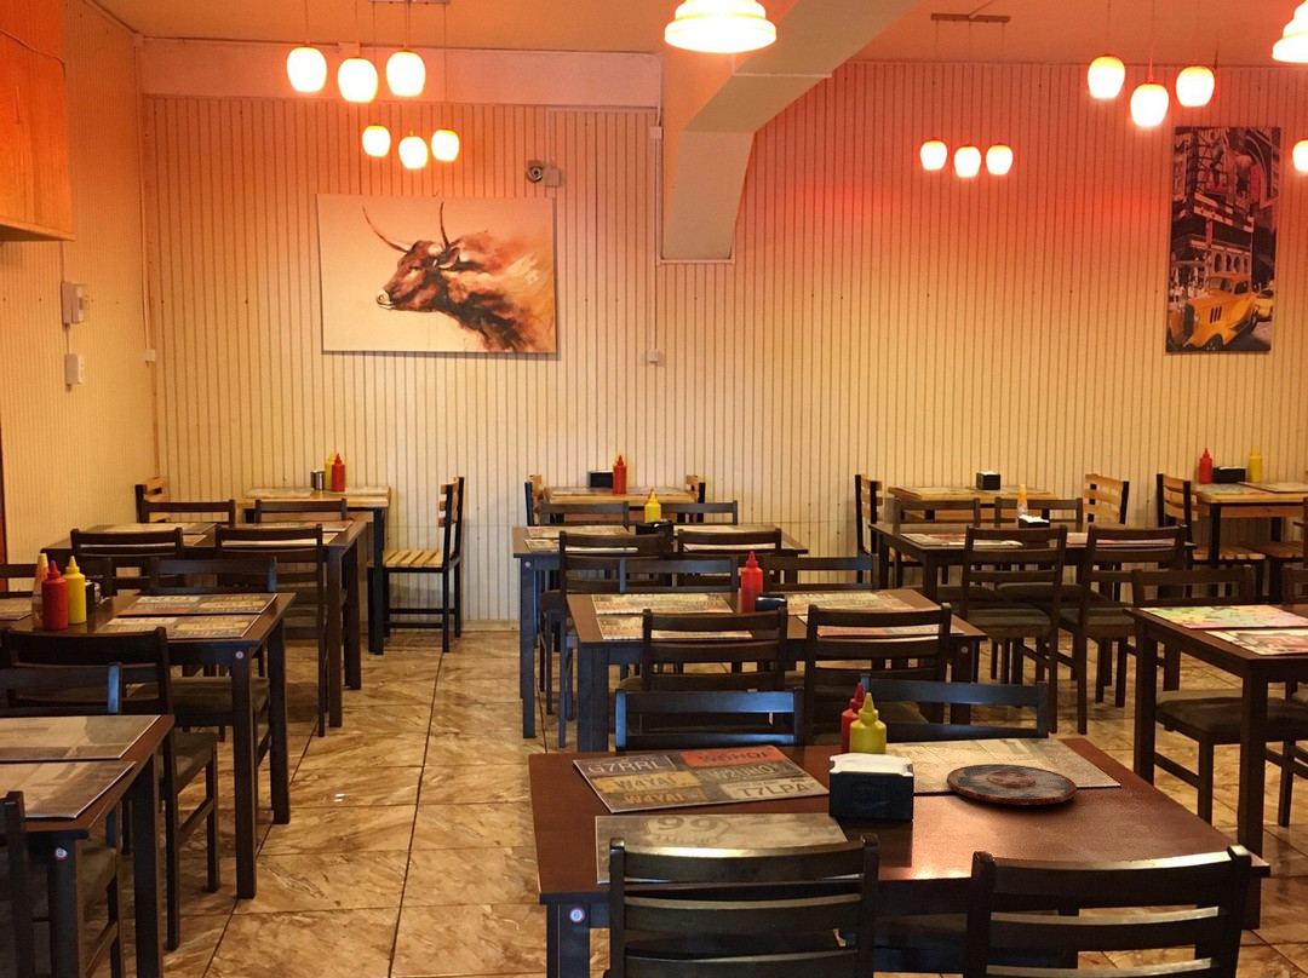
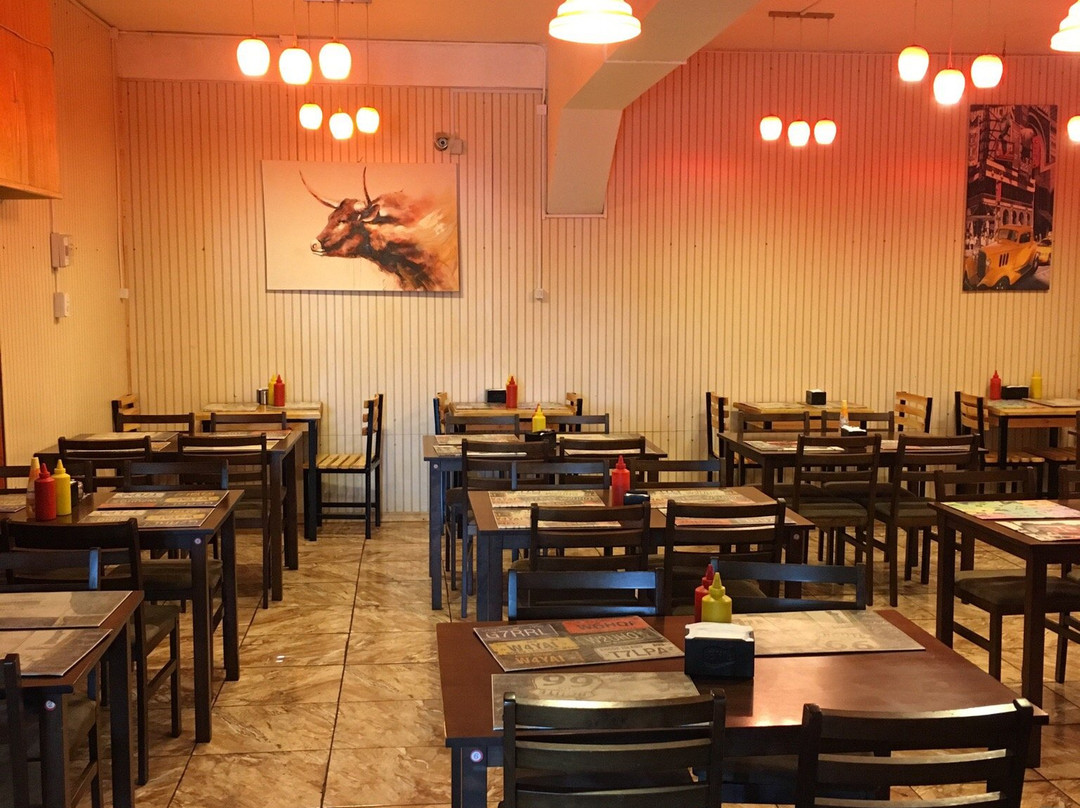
- plate (1010, 783)
